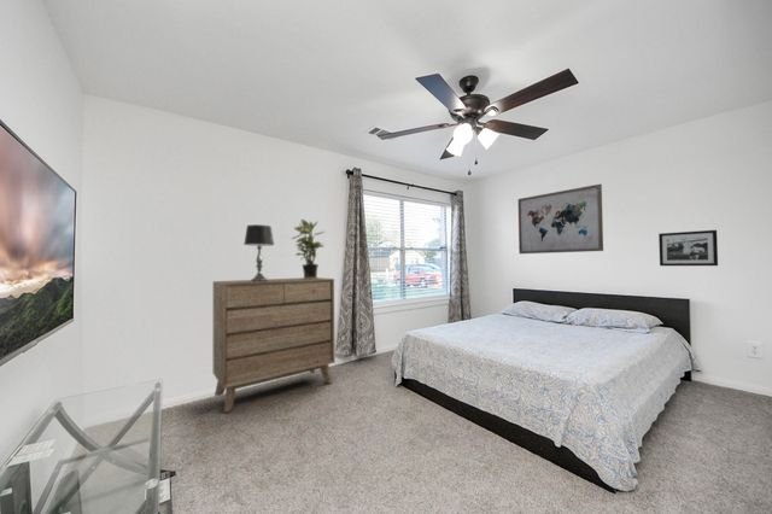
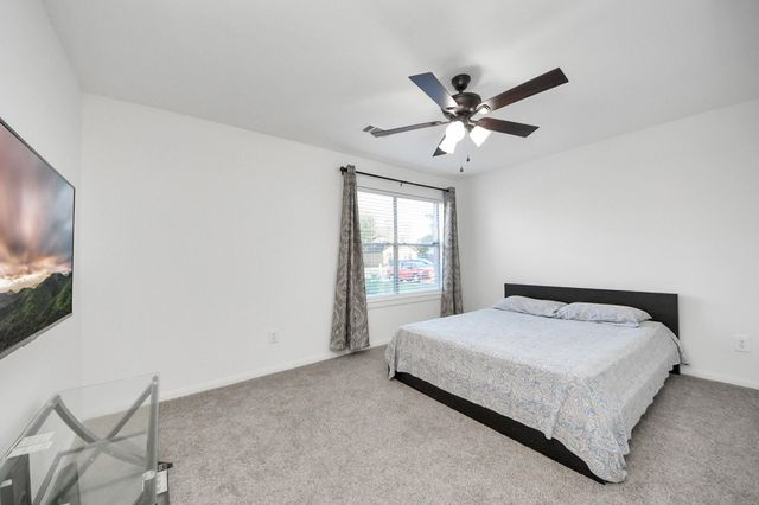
- table lamp (258, 253)
- picture frame (686, 249)
- potted plant (308, 249)
- dresser (276, 333)
- wall art (556, 222)
